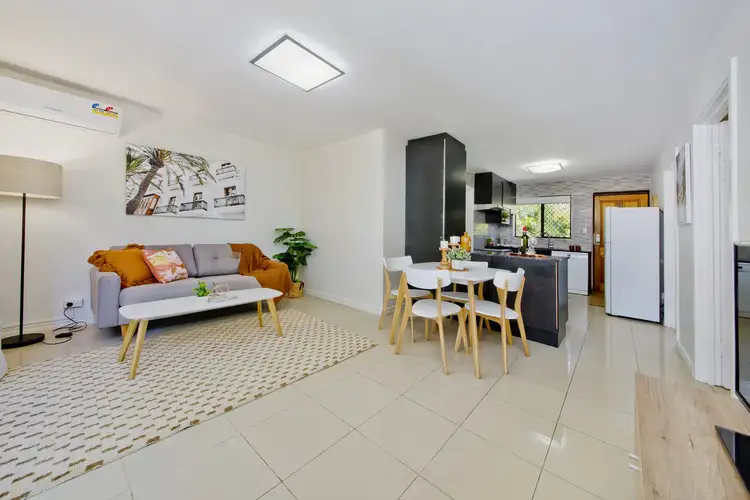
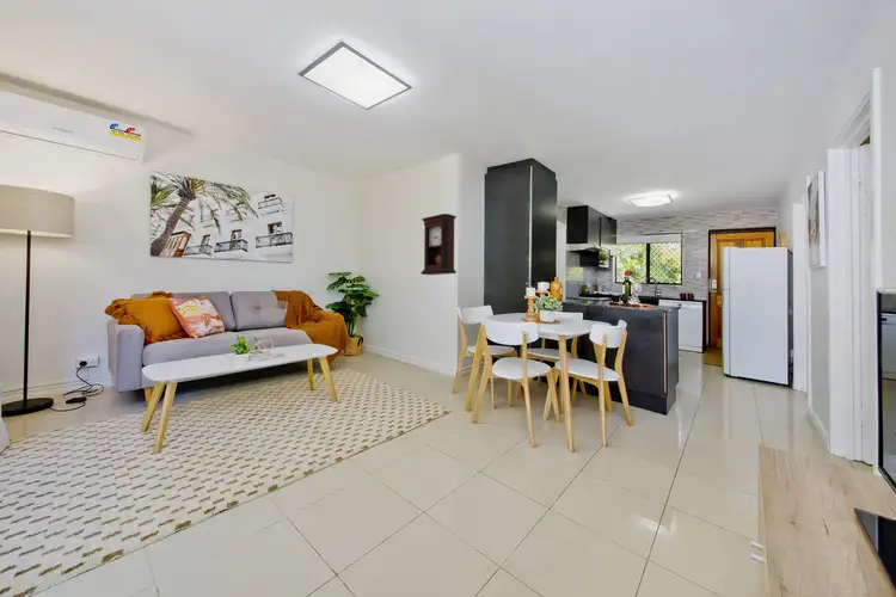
+ pendulum clock (437, 245)
